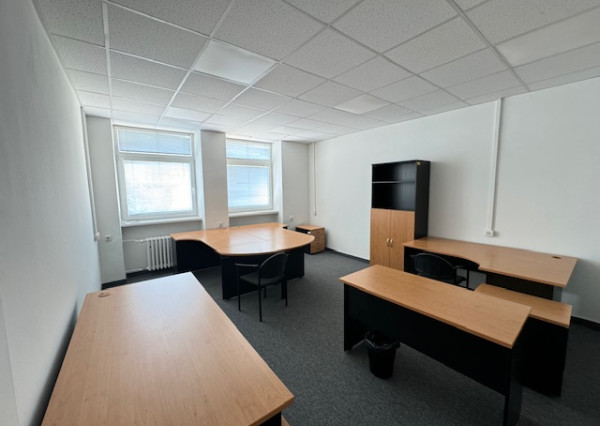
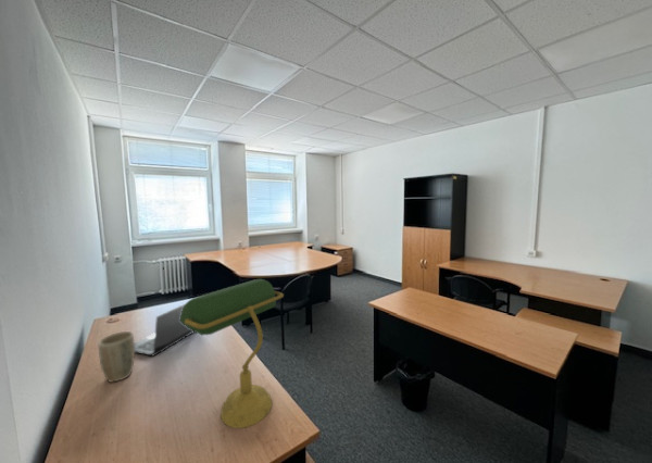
+ plant pot (117, 356)
+ laptop computer (166, 321)
+ desk lamp (250, 354)
